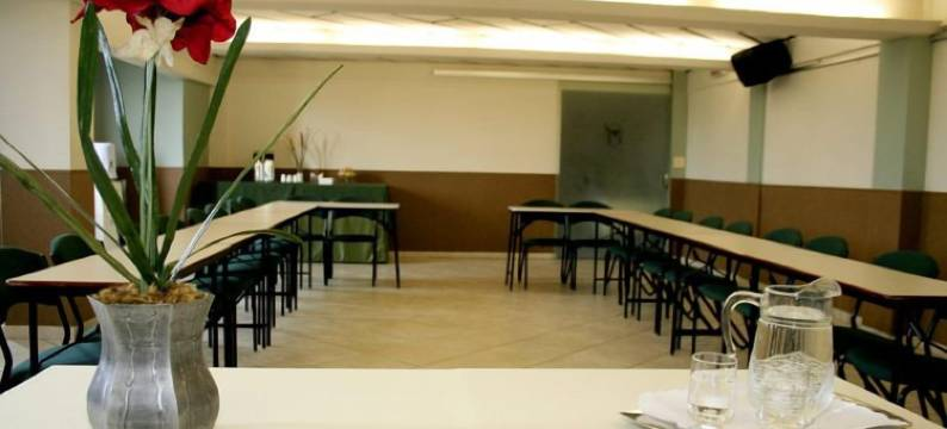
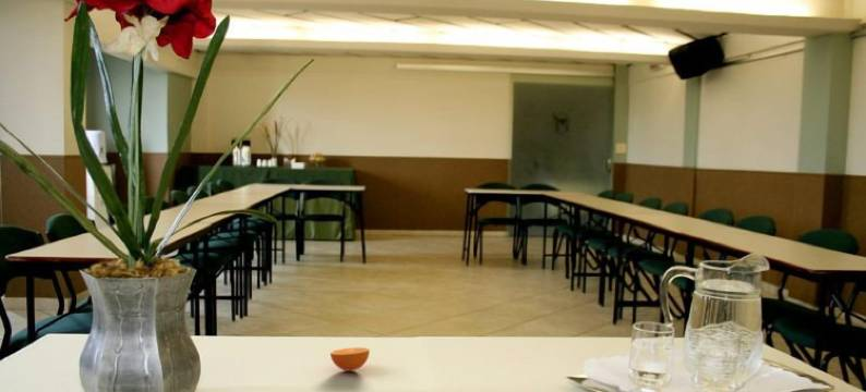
+ orange (349, 358)
